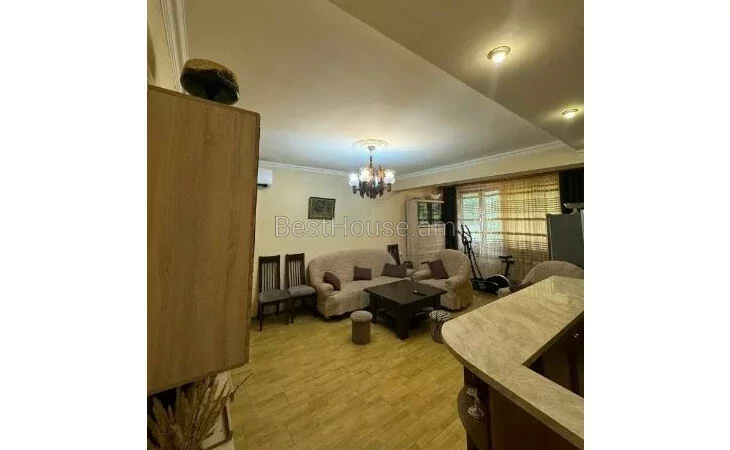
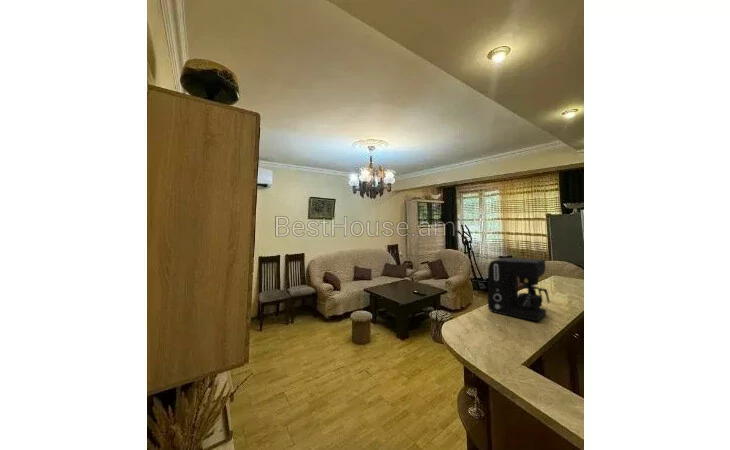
+ coffee maker (520, 286)
